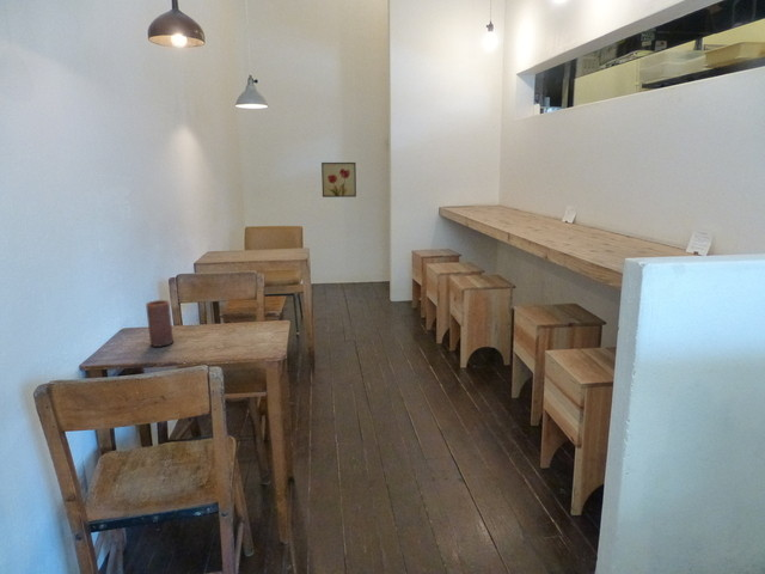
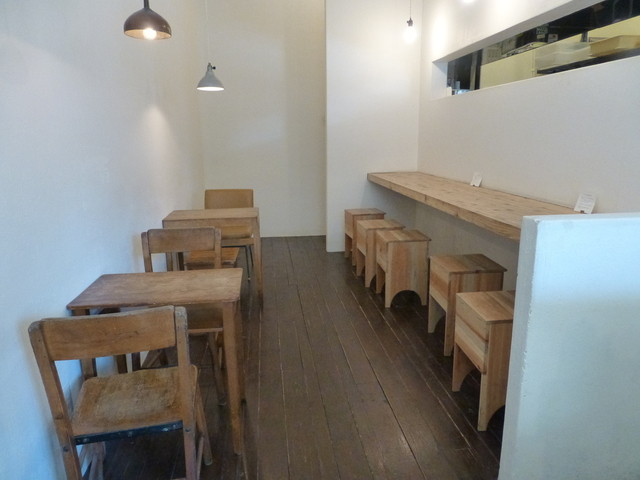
- candle (159, 323)
- wall art (338, 179)
